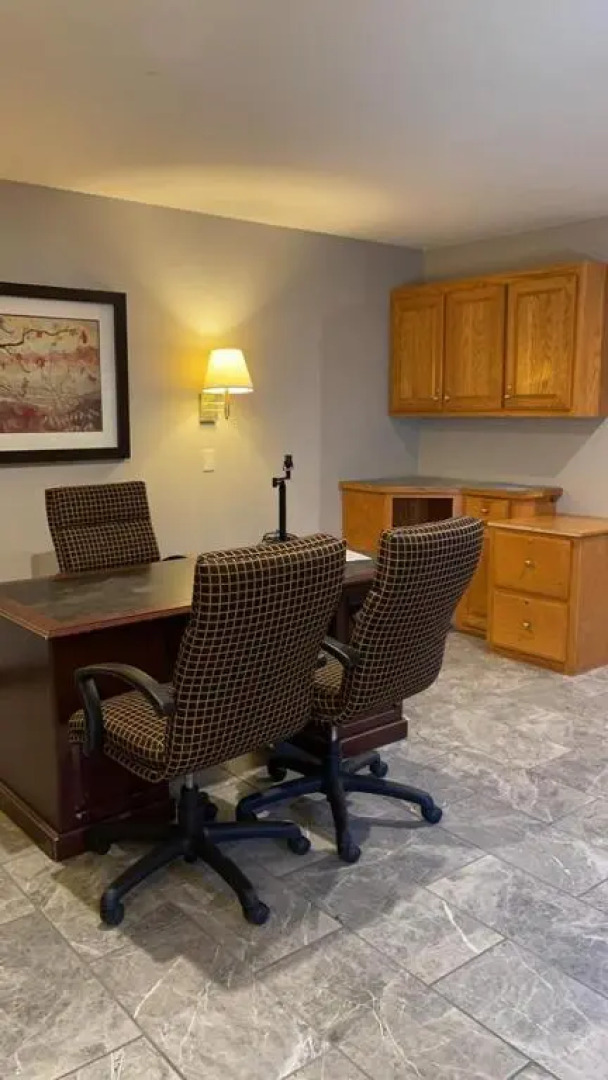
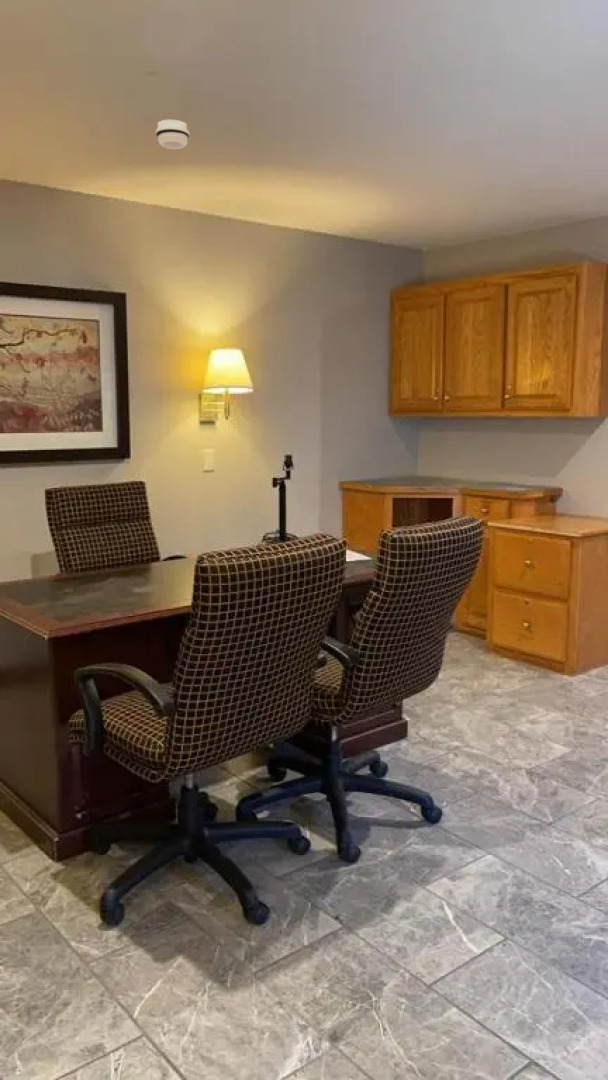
+ smoke detector (172, 134)
